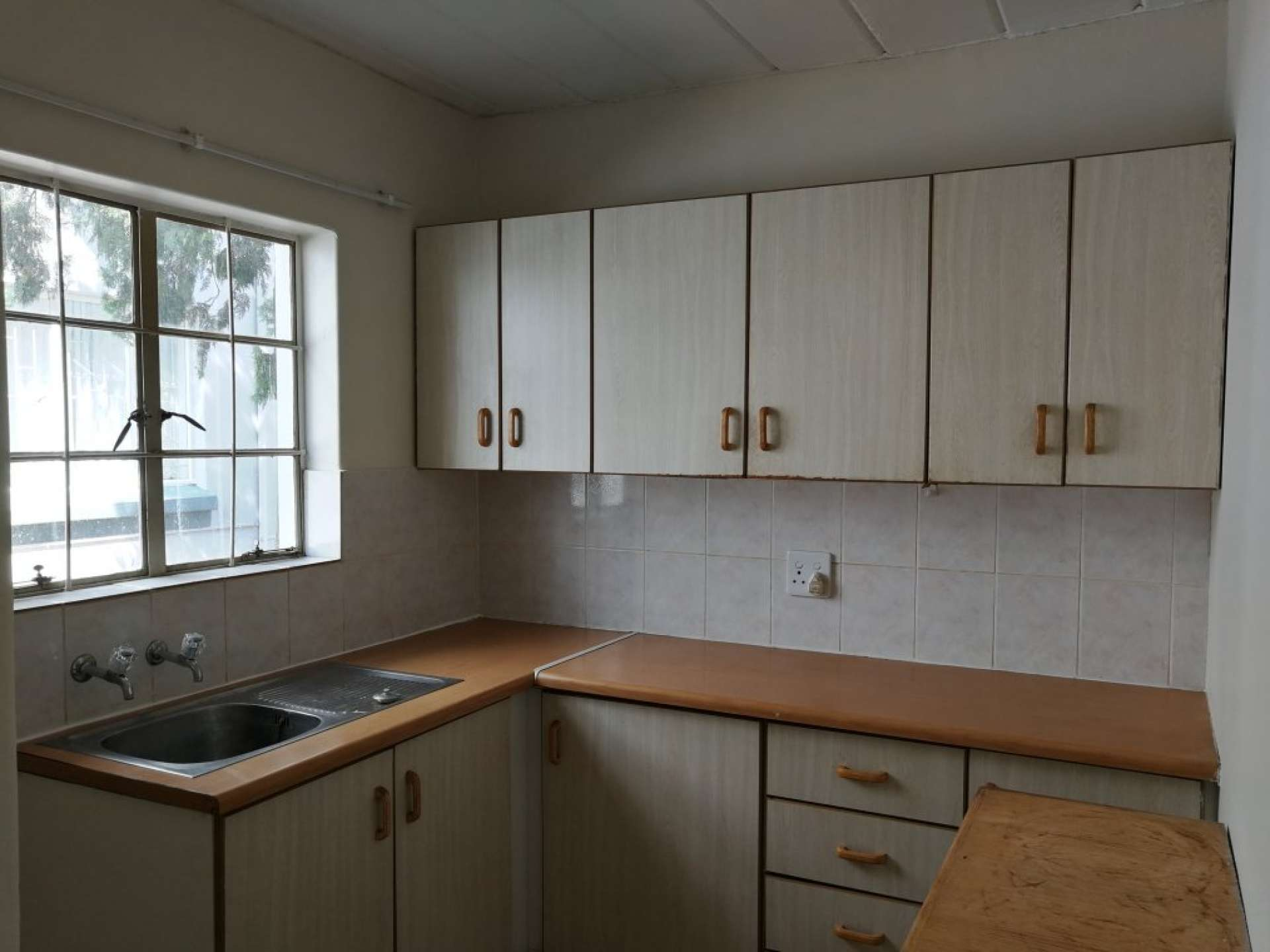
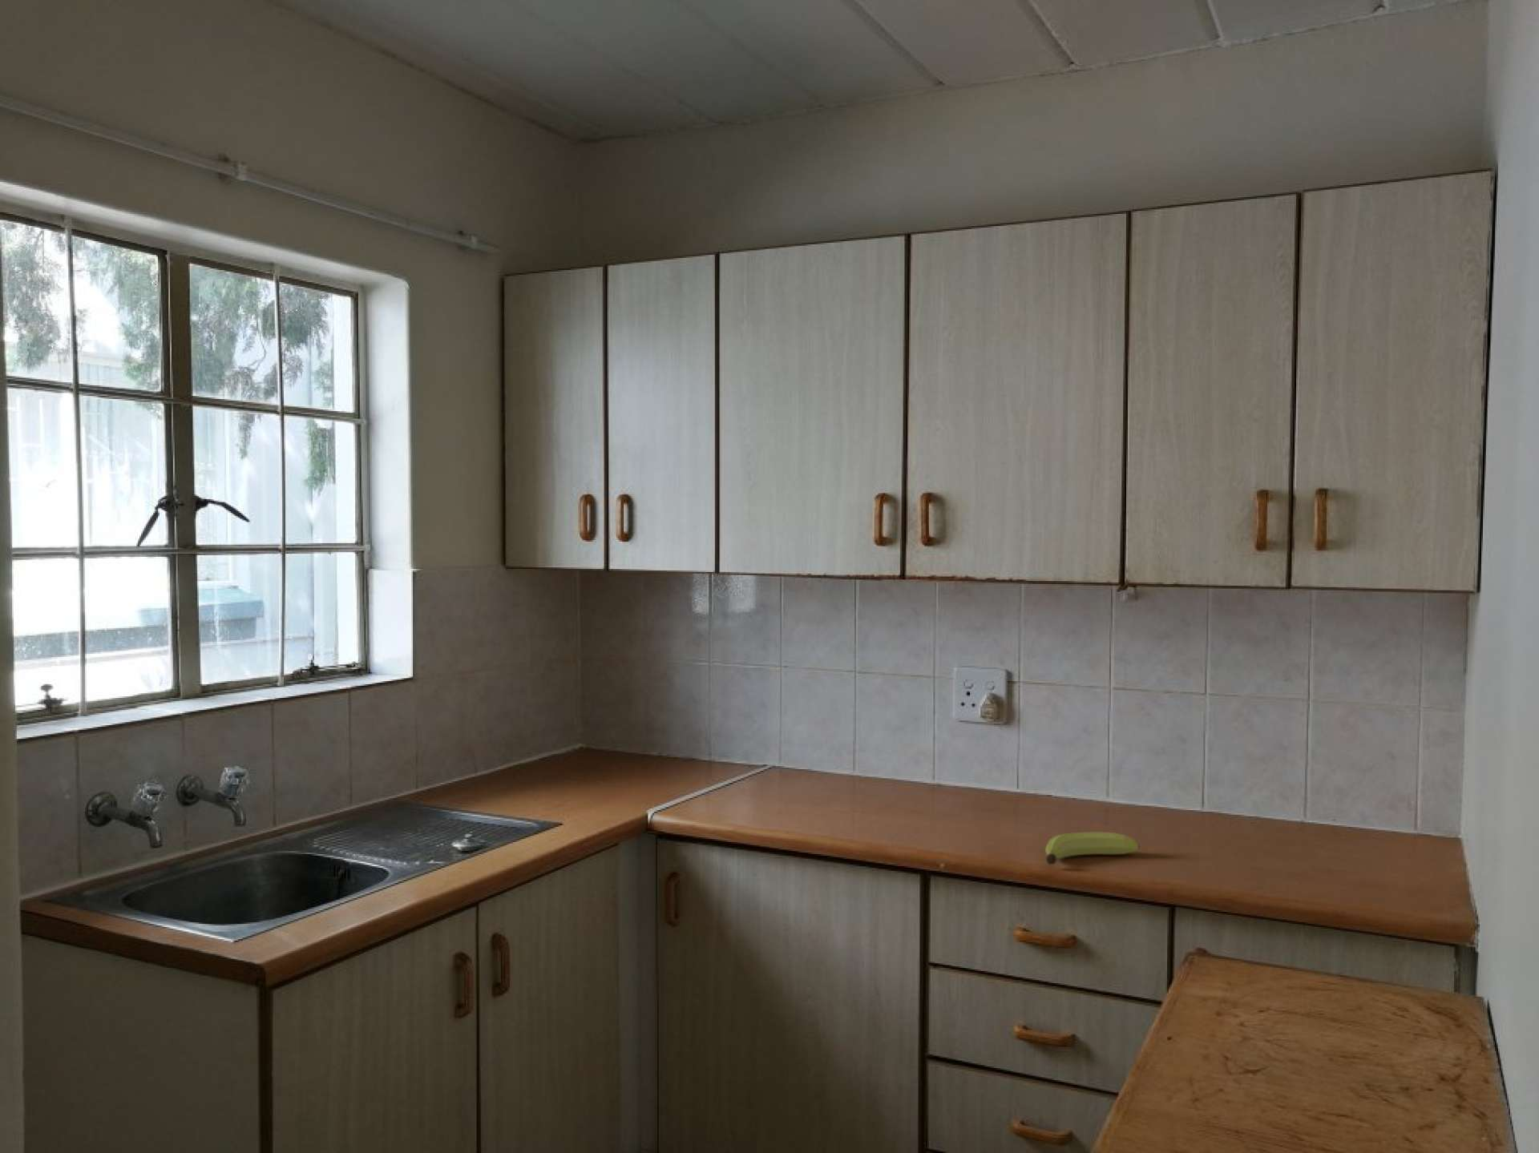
+ fruit (1091, 848)
